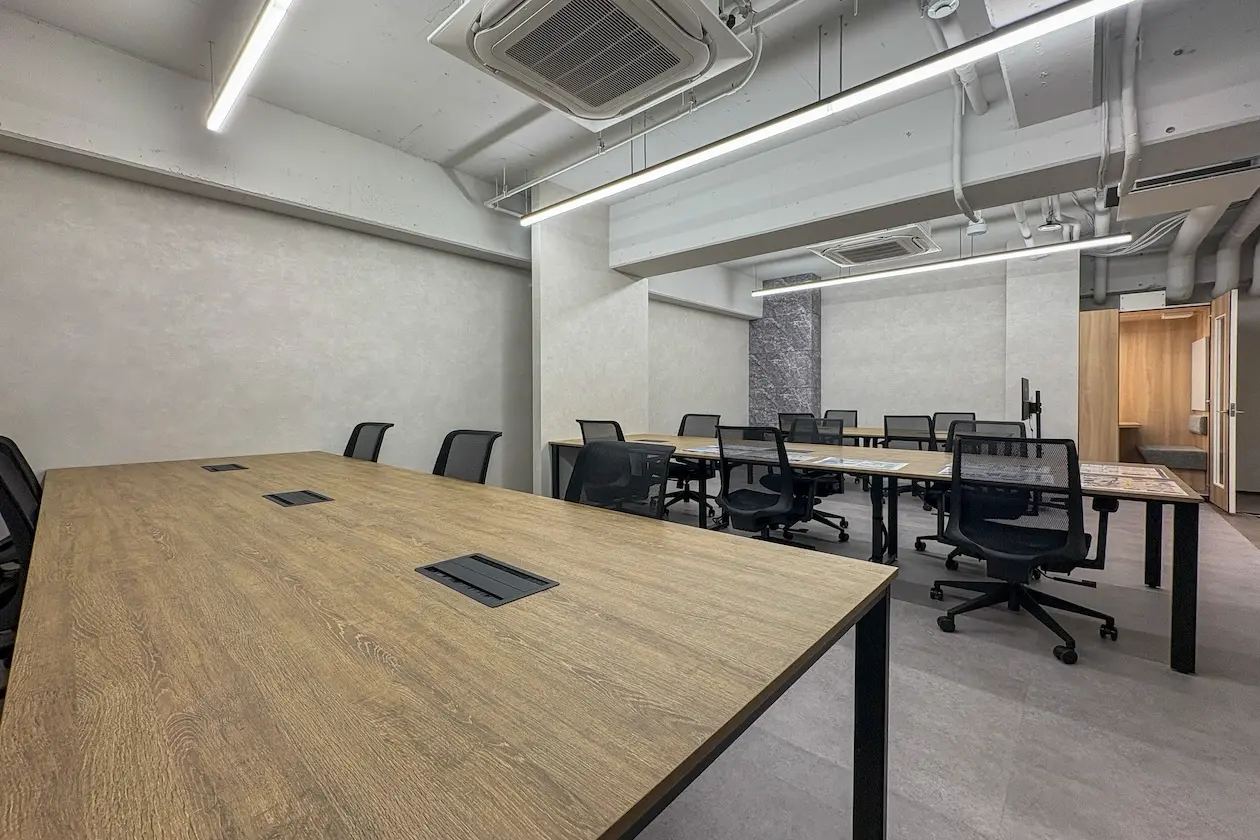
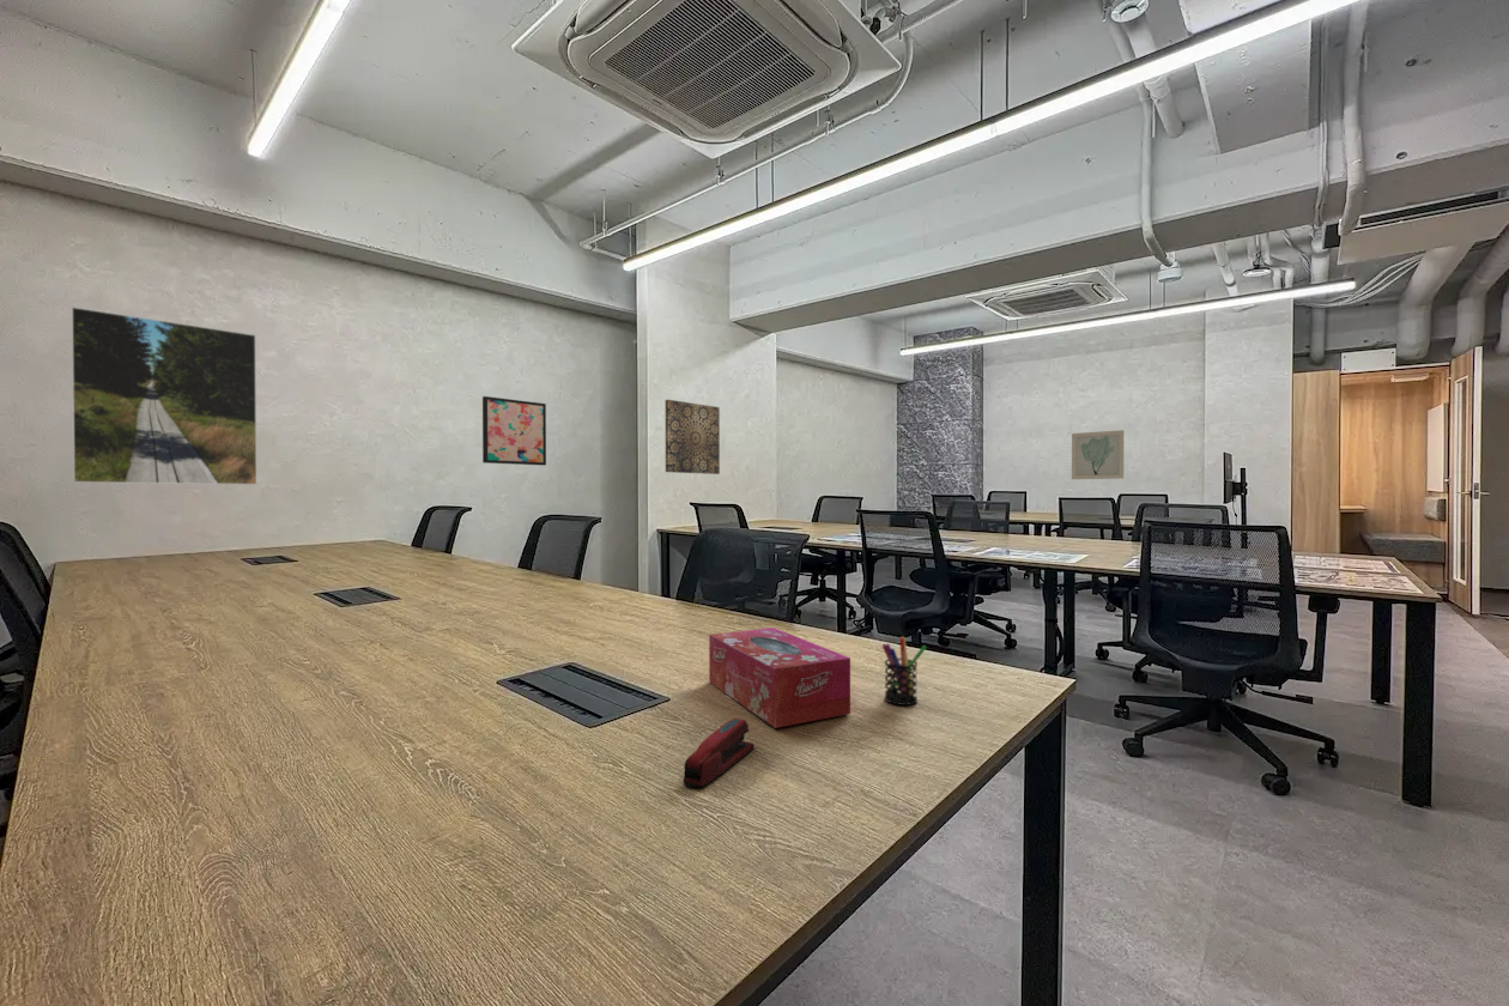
+ tissue box (774, 671)
+ stapler (720, 747)
+ wall art (693, 438)
+ wall art (515, 431)
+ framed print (171, 402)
+ wall art (1097, 455)
+ pen holder (904, 667)
